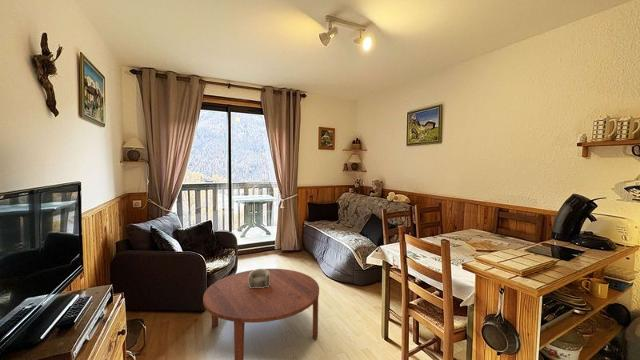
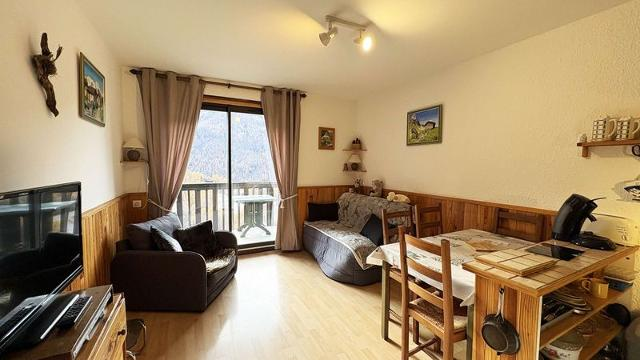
- decorative bowl (259, 277)
- coffee table (263, 309)
